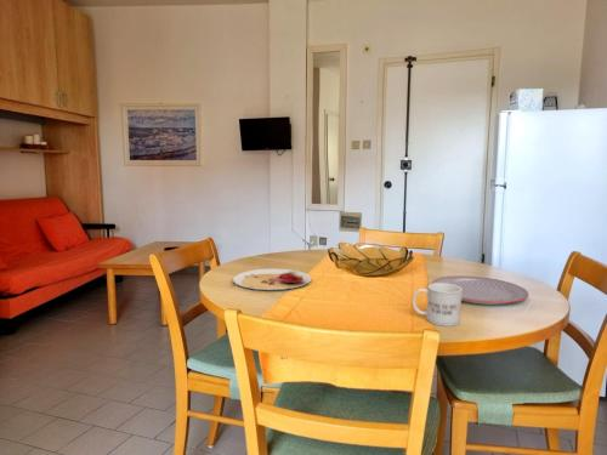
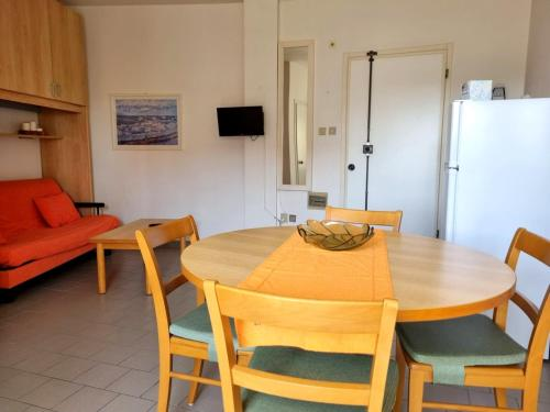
- plate (272, 278)
- mug (436, 302)
- plate (477, 290)
